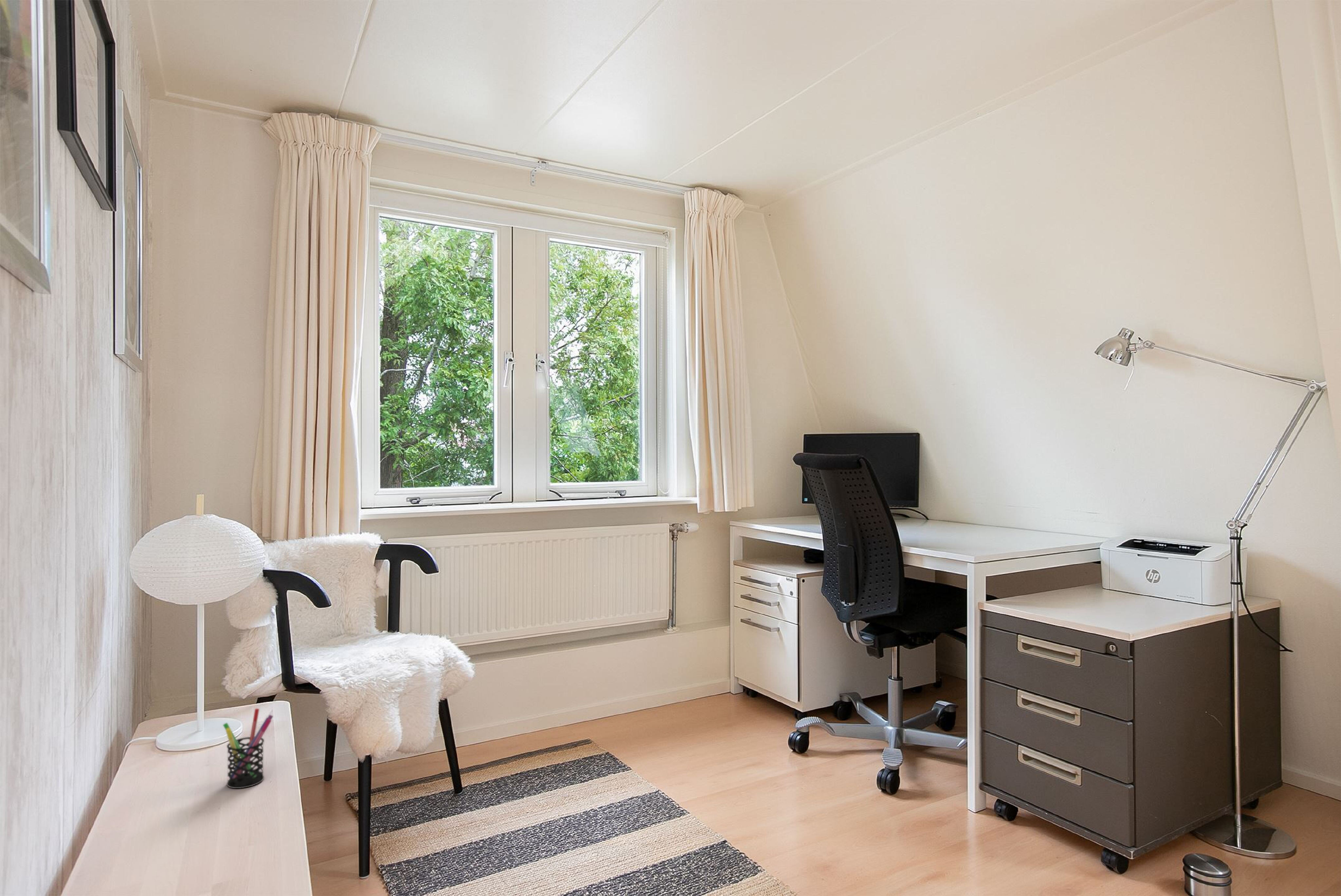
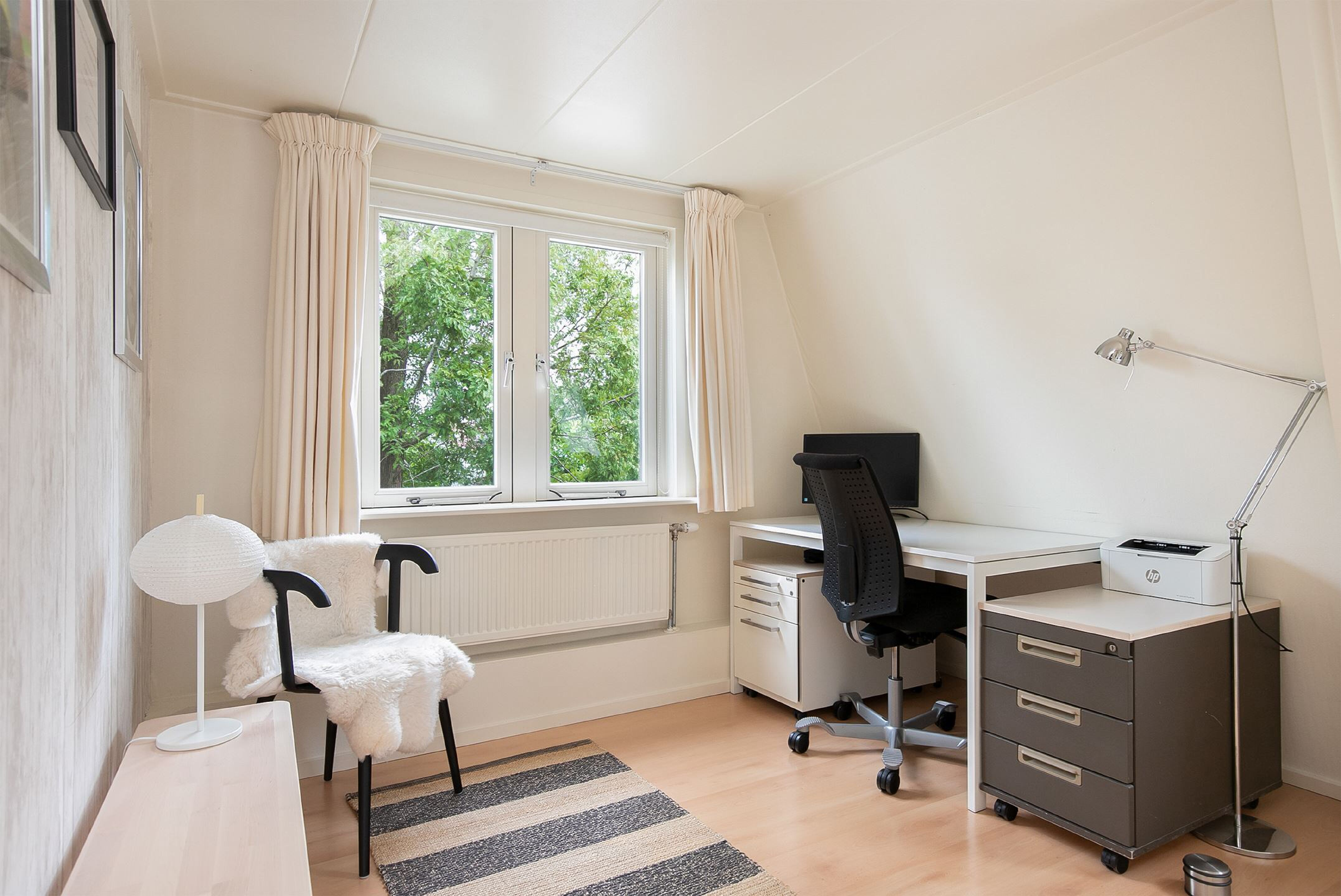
- pen holder (243, 747)
